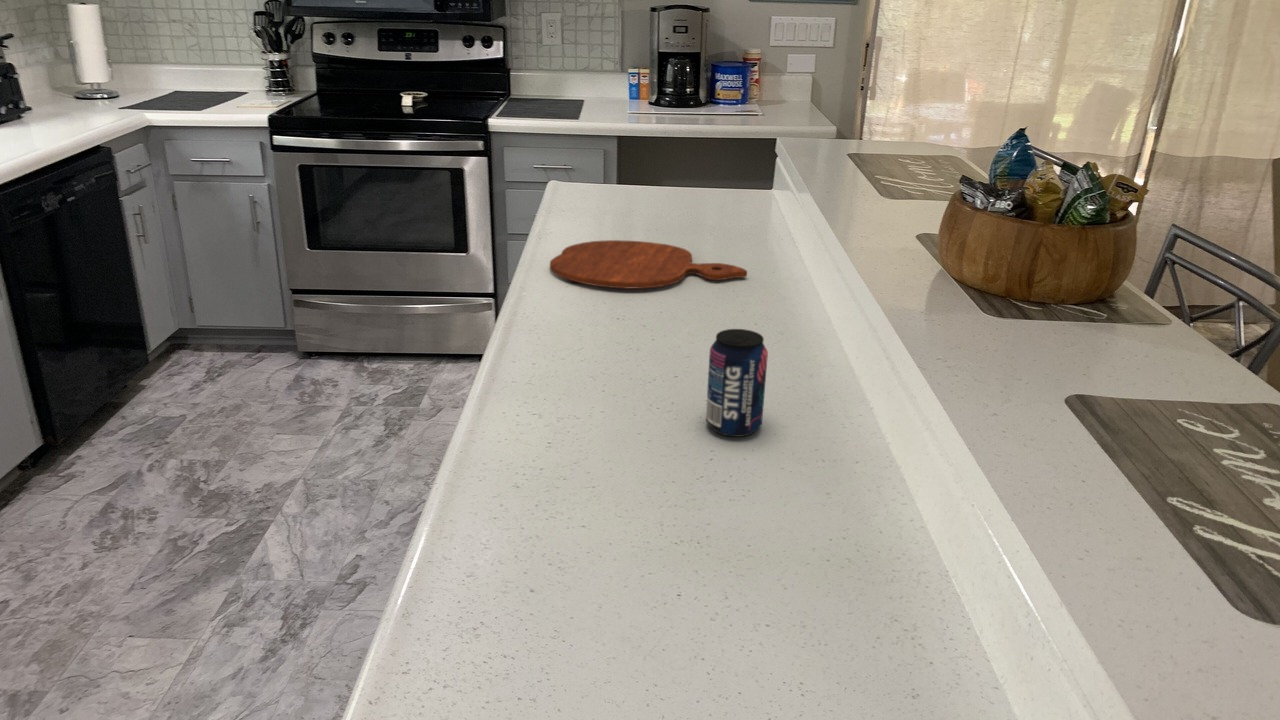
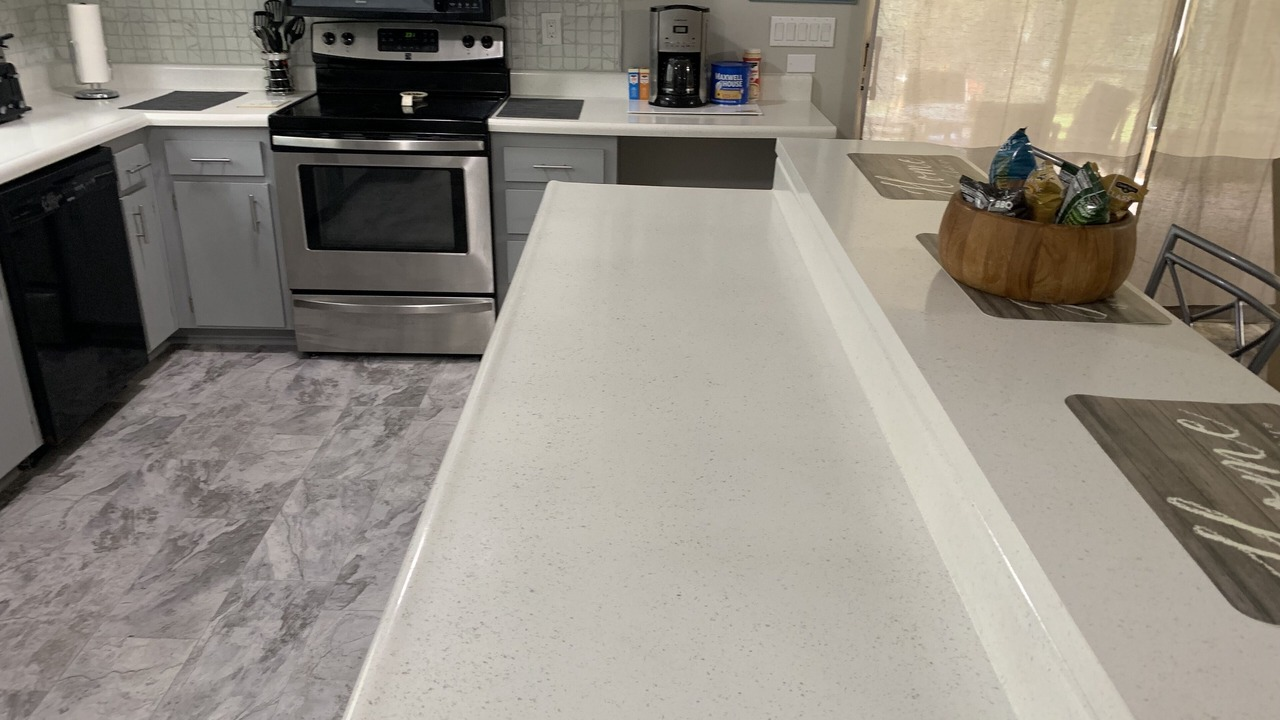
- cutting board (650, 264)
- beverage can (736, 382)
